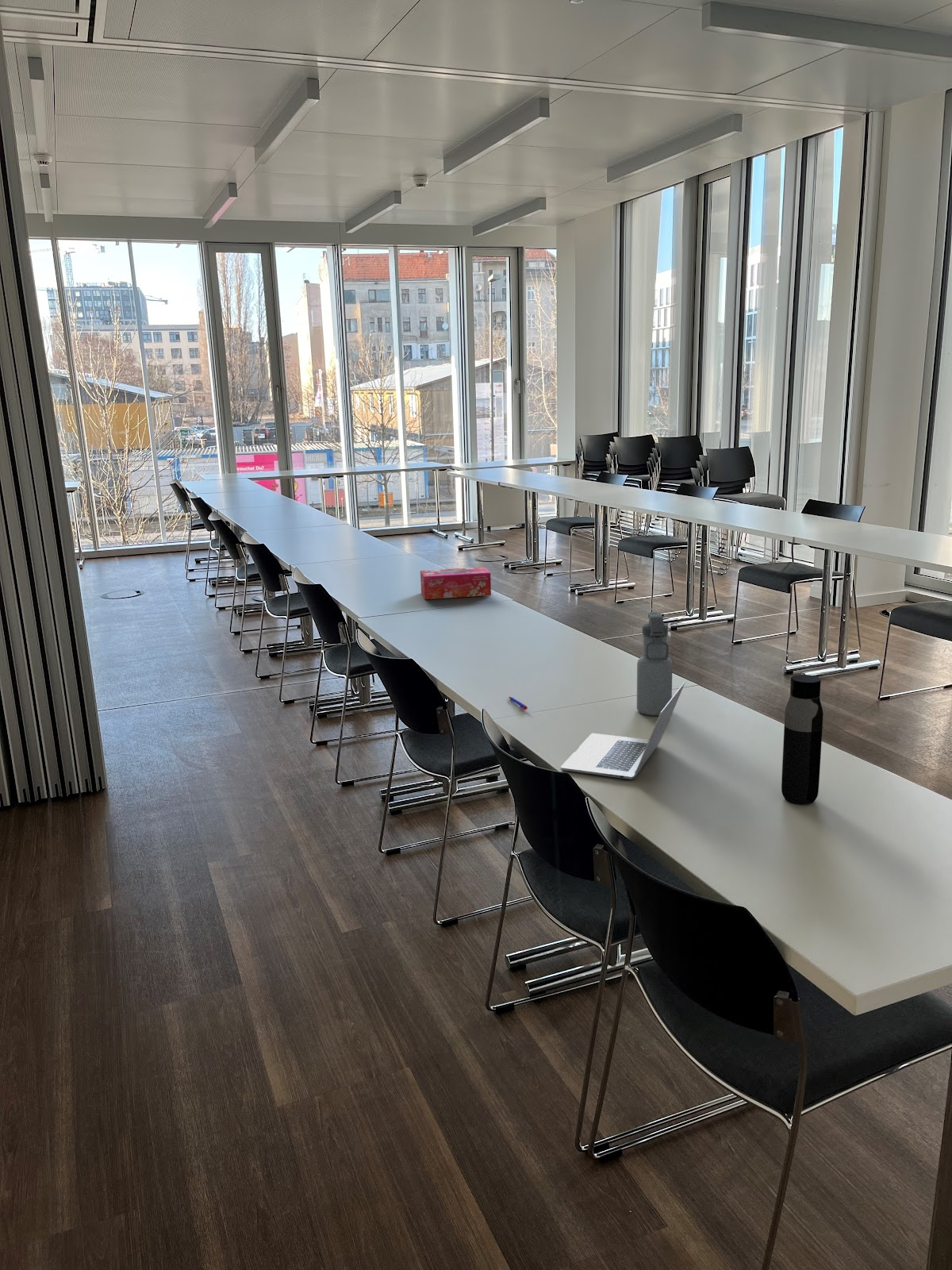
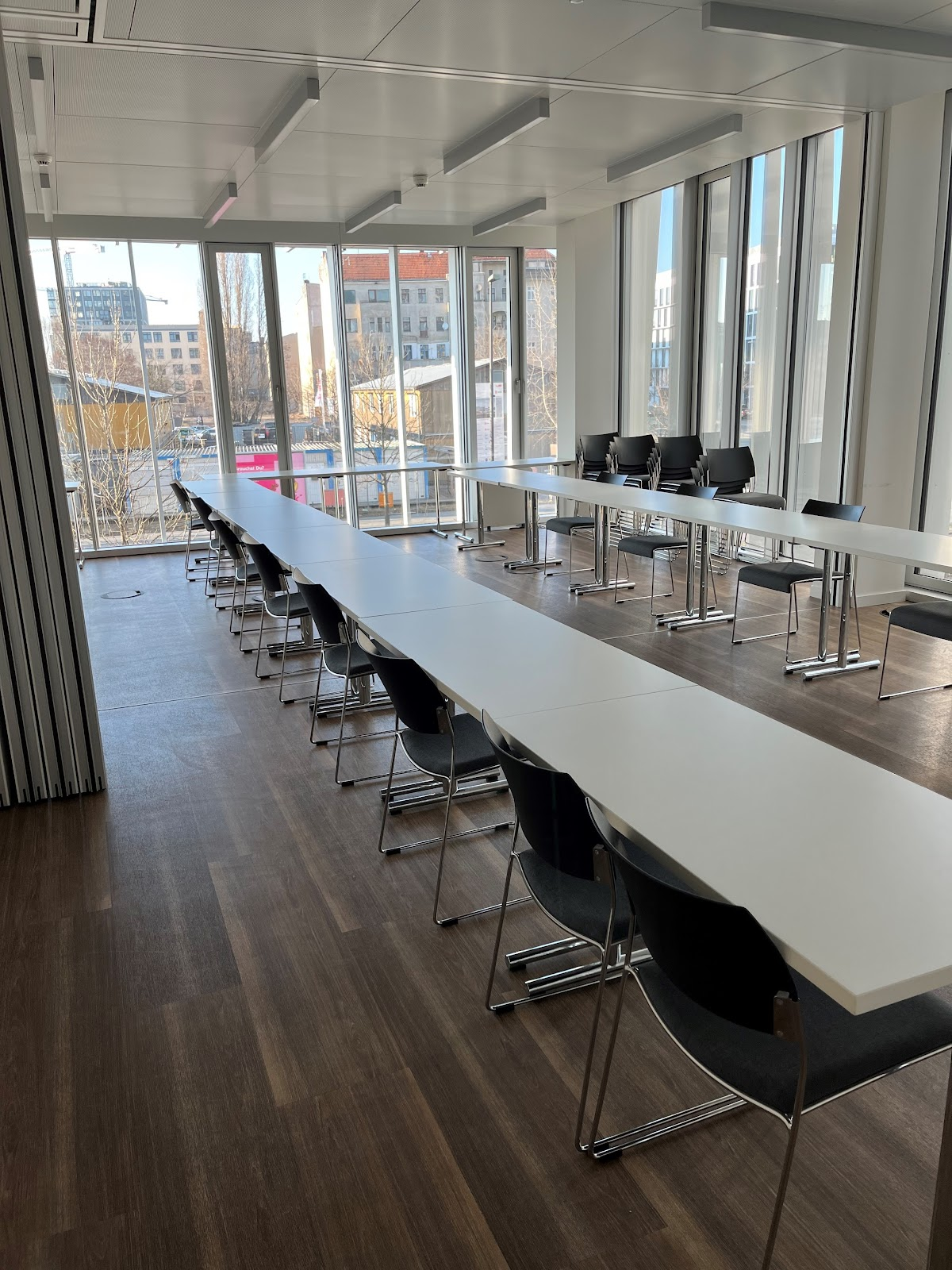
- laptop (624, 737)
- water bottle (654, 664)
- water bottle (802, 739)
- pen (517, 702)
- tissue box (455, 583)
